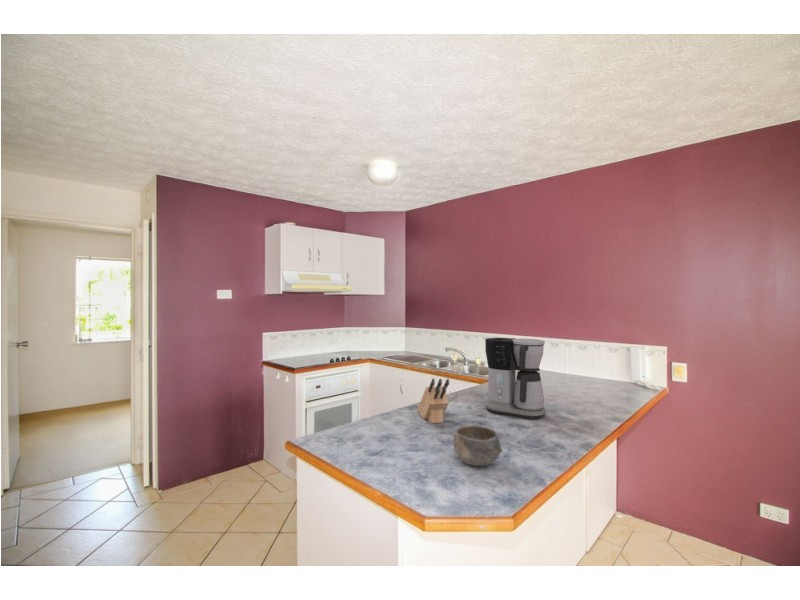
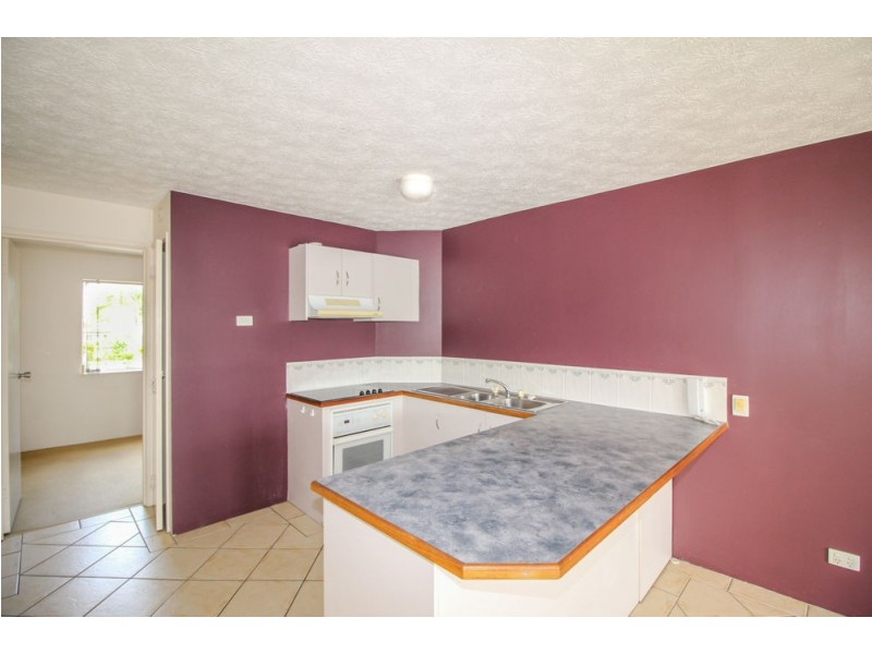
- coffee maker (513, 376)
- bowl (477, 447)
- knife block (433, 396)
